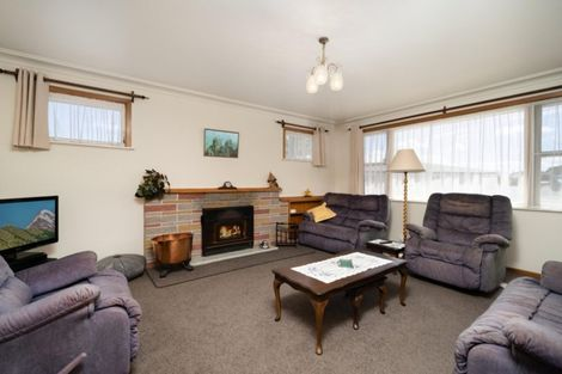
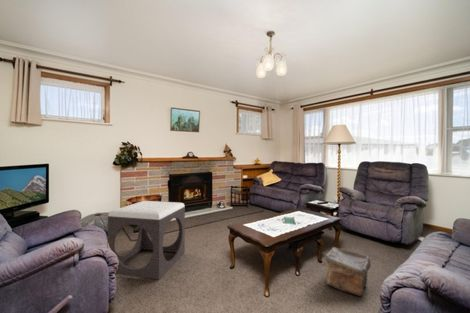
+ pouch (346, 270)
+ footstool (149, 233)
